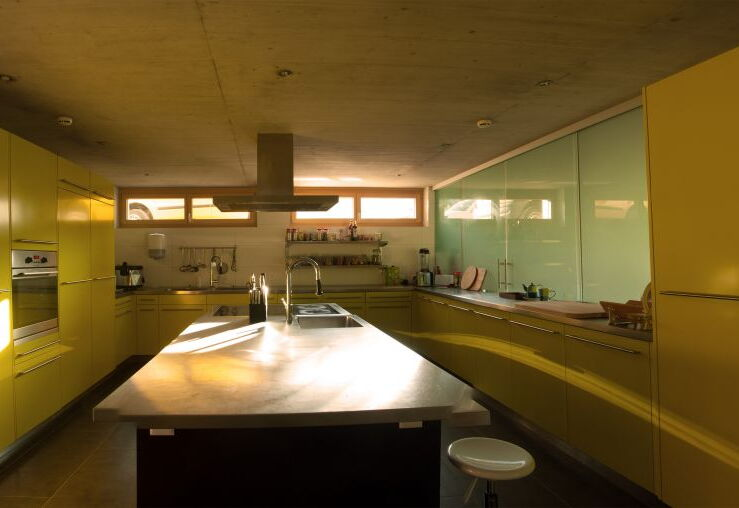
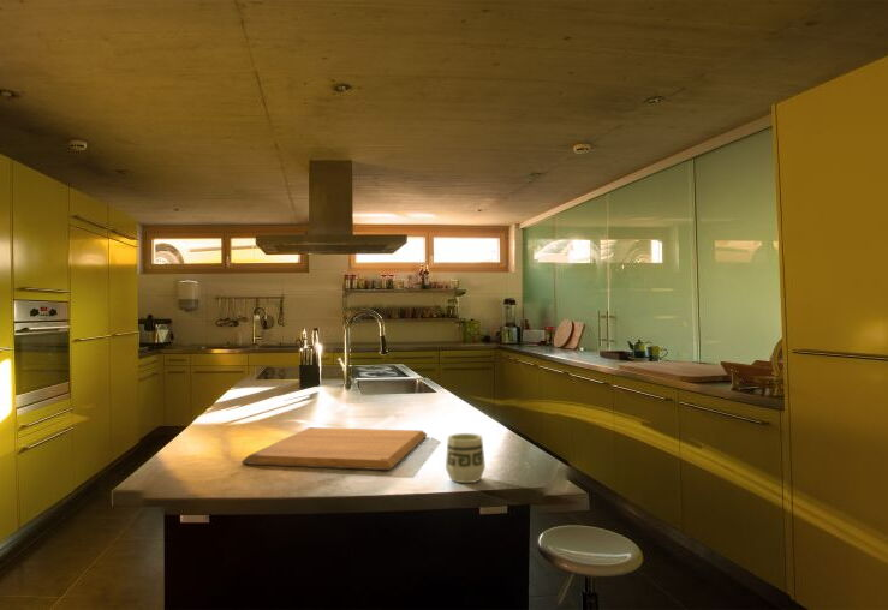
+ chopping board (342, 444)
+ cup (465, 458)
